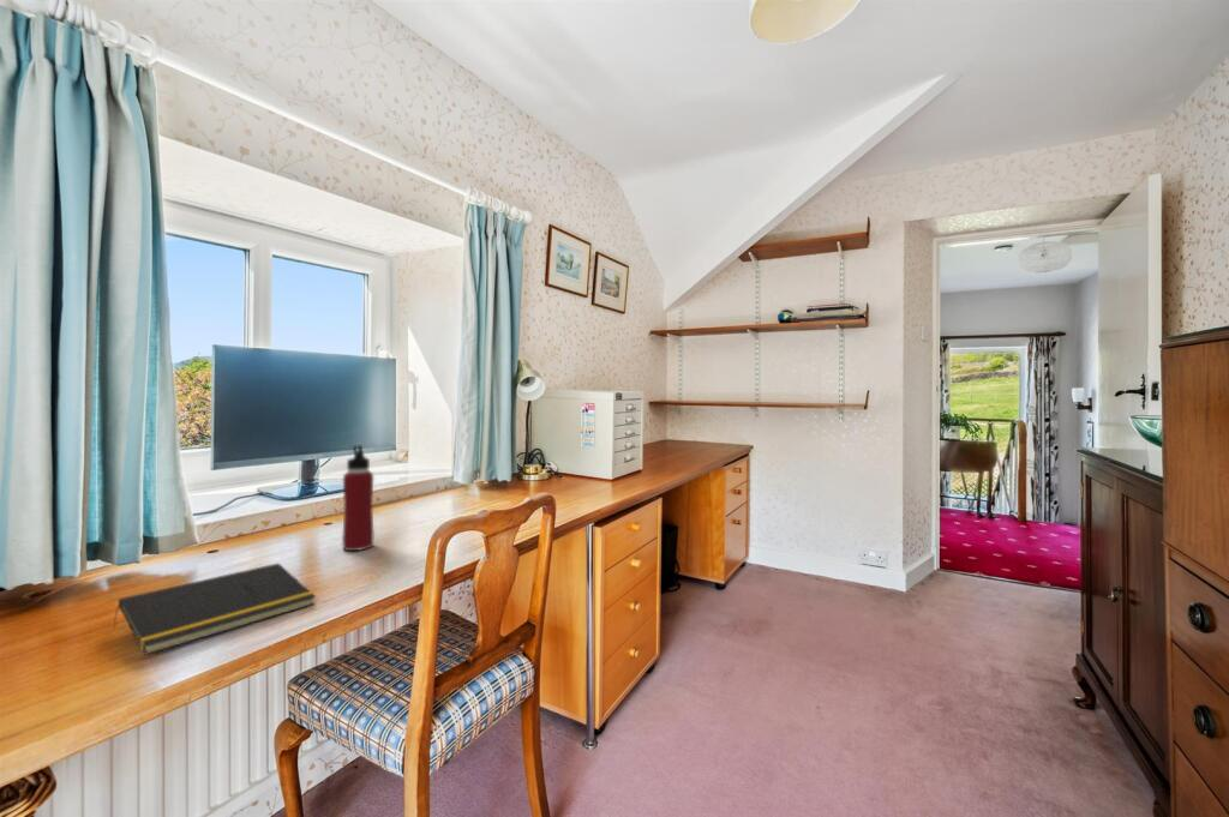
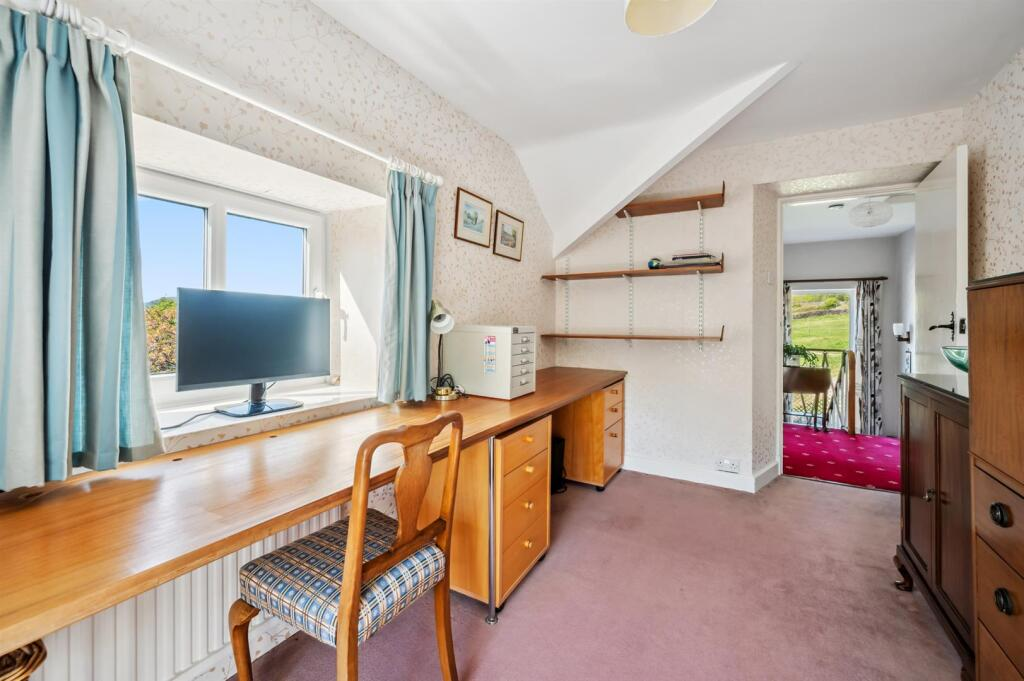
- water bottle (358, 495)
- notepad (222, 601)
